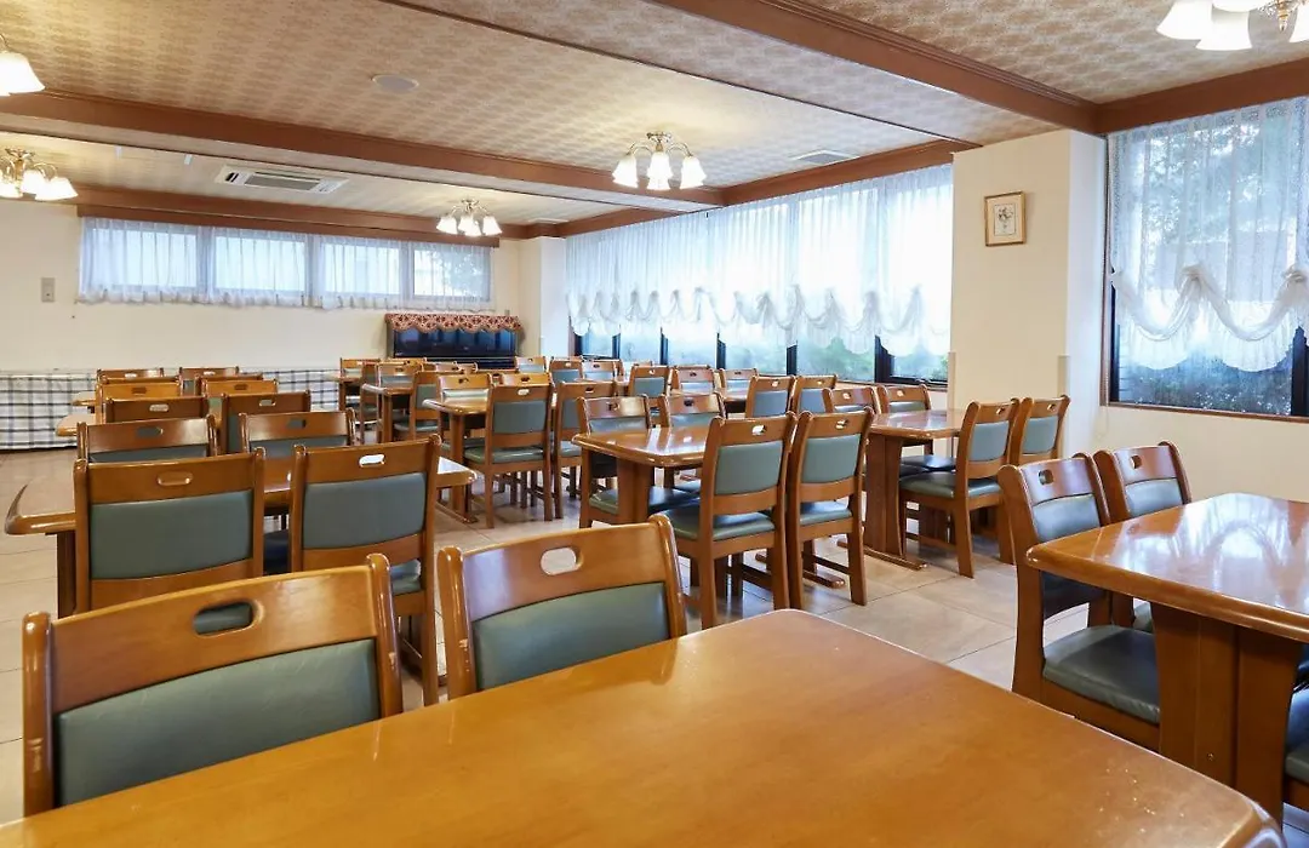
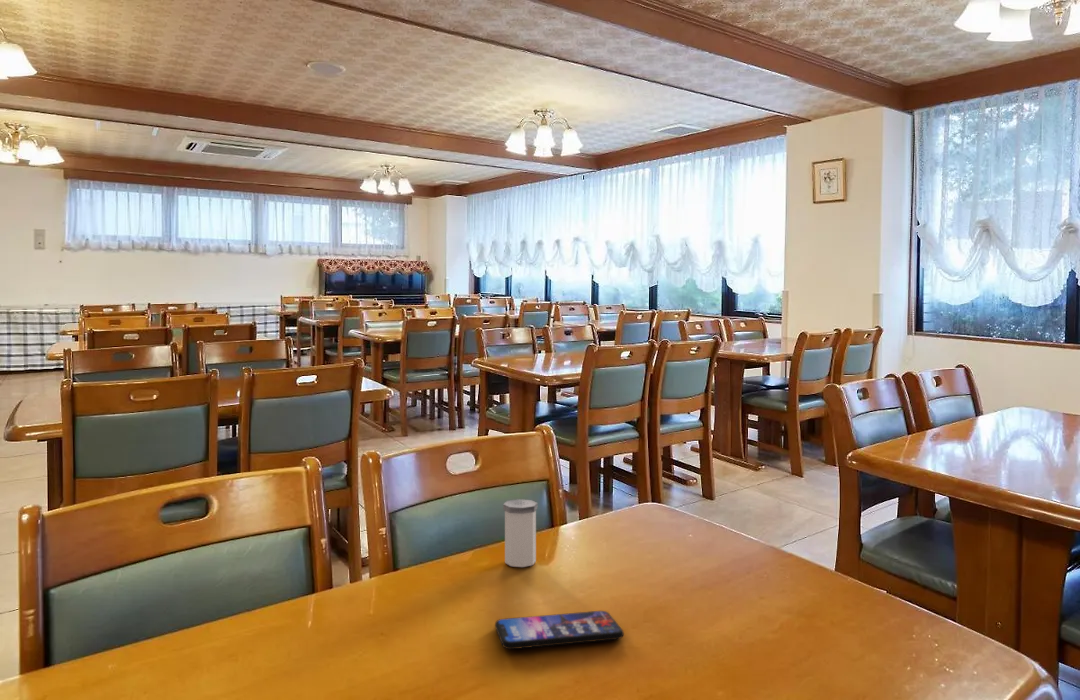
+ smartphone (558, 628)
+ salt shaker (520, 532)
